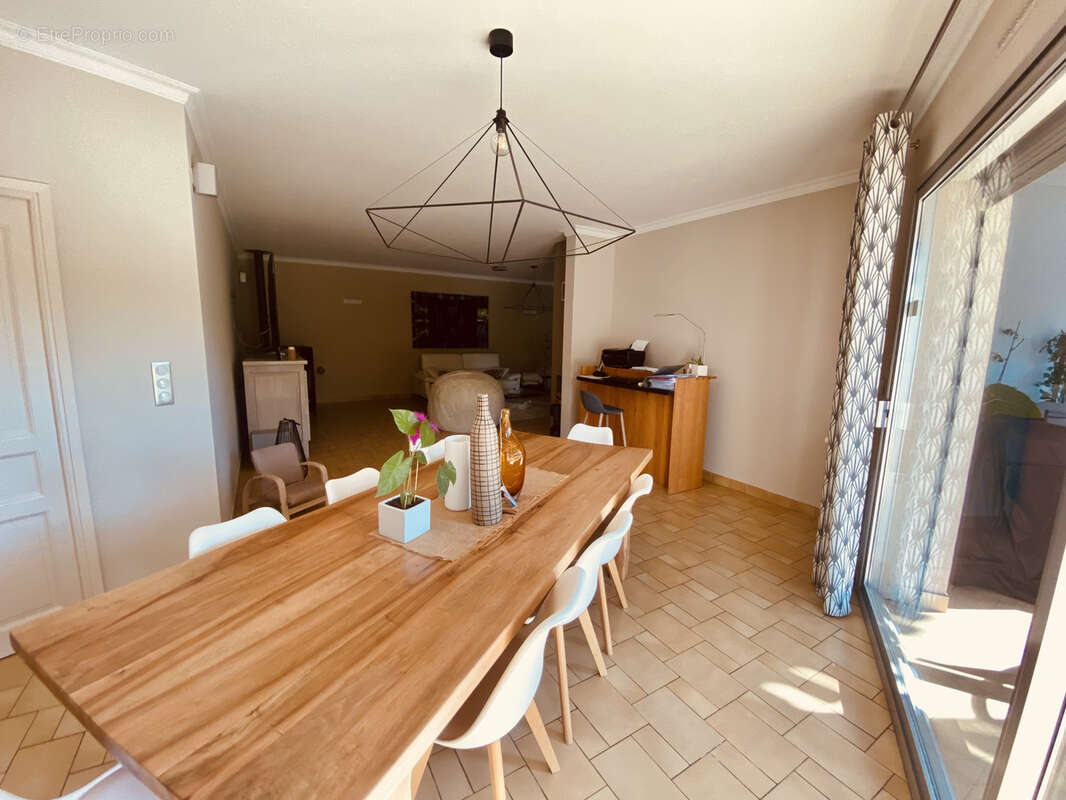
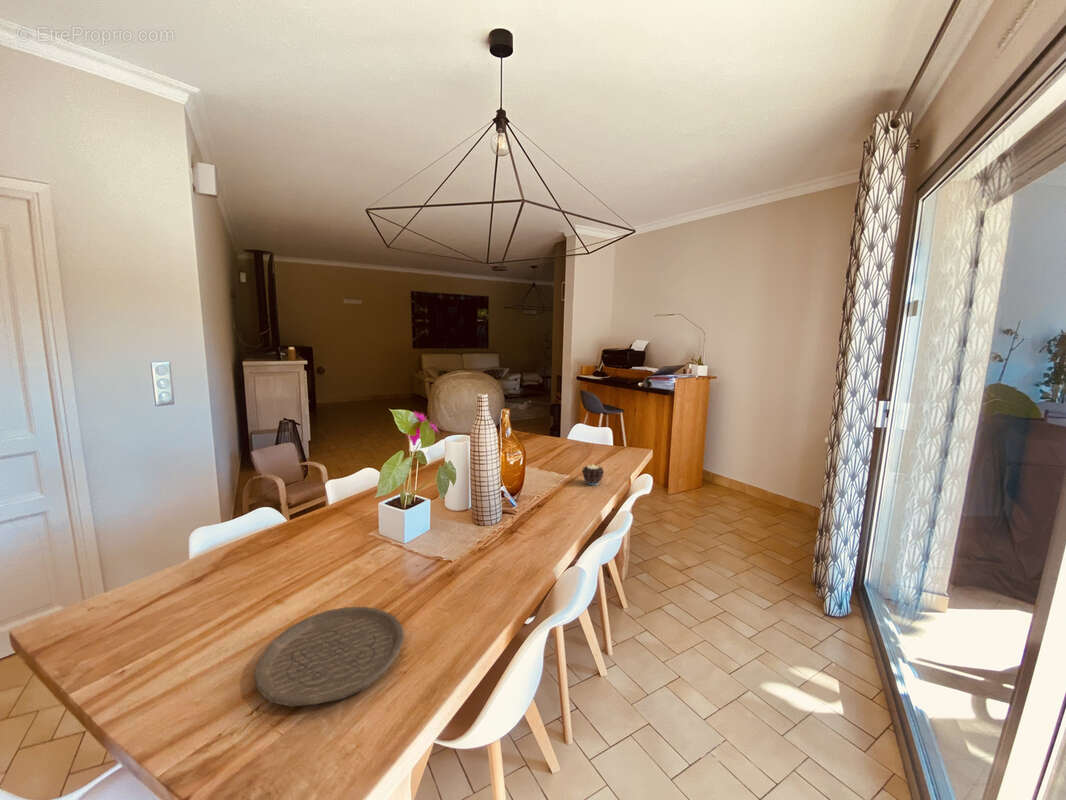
+ candle (592, 473)
+ plate (334, 651)
